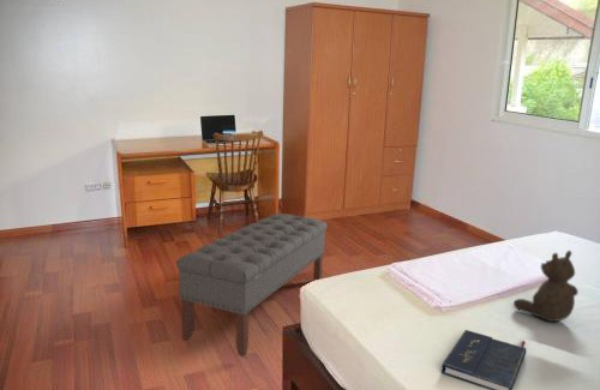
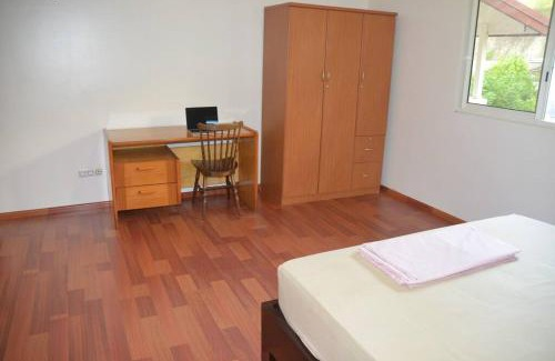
- teddy bear (547, 282)
- bench (260, 271)
- book (488, 353)
